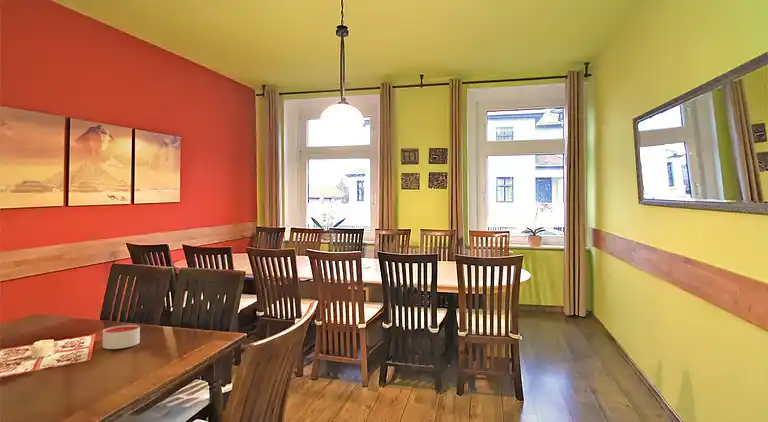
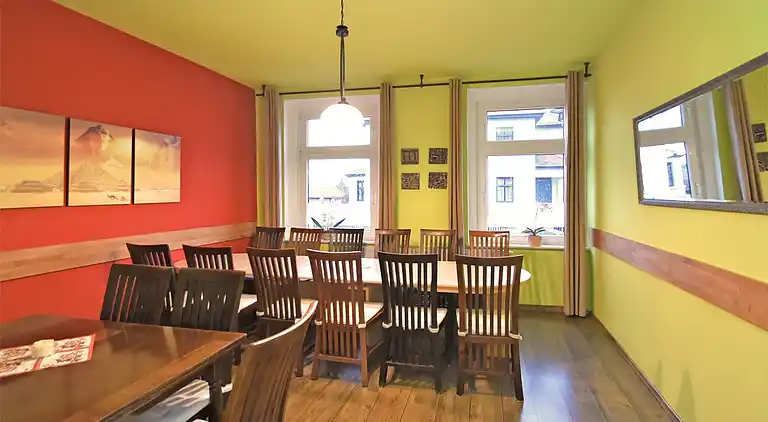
- candle (121, 336)
